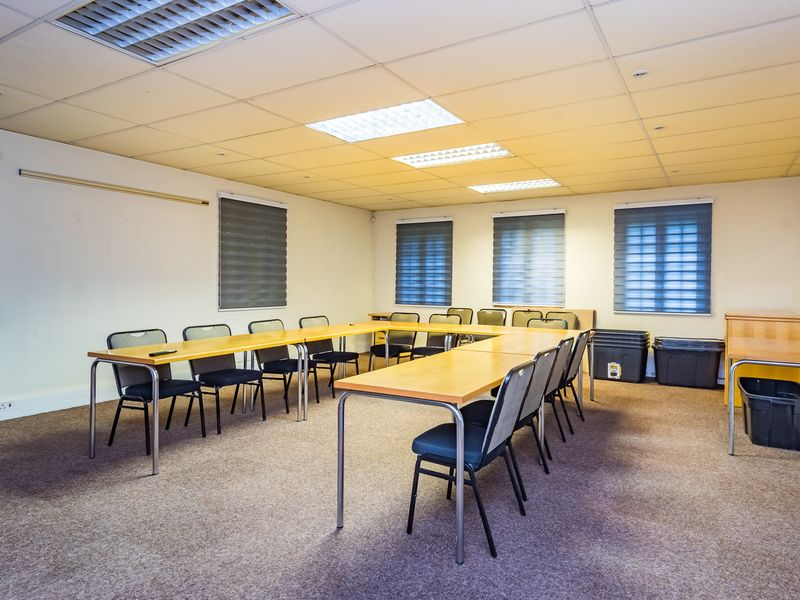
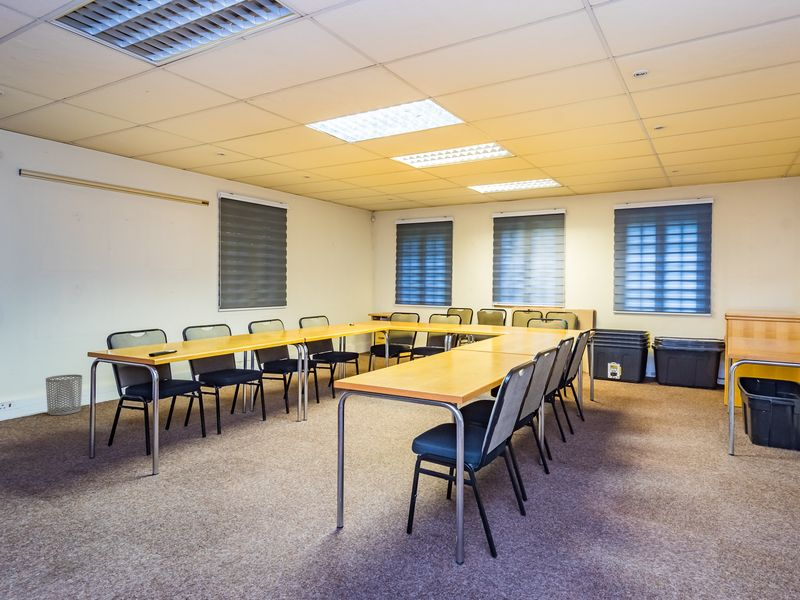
+ waste bin (64, 394)
